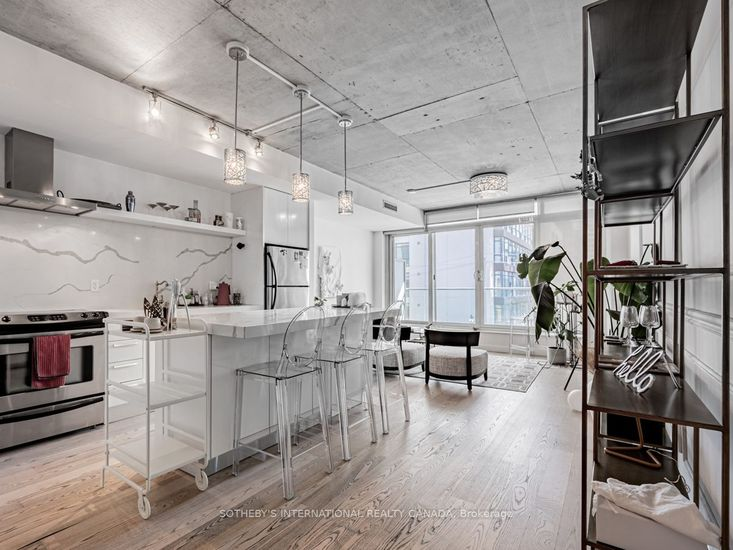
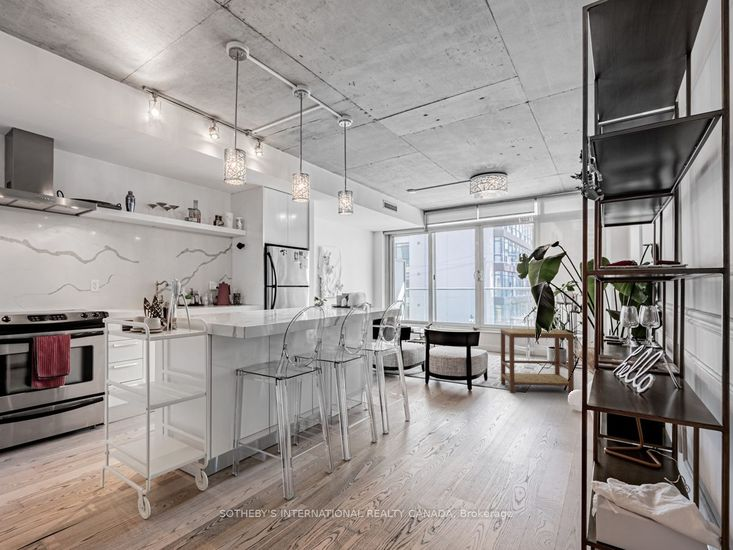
+ side table (535, 361)
